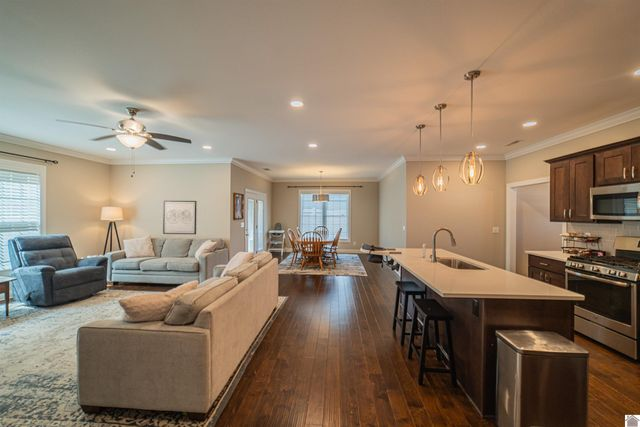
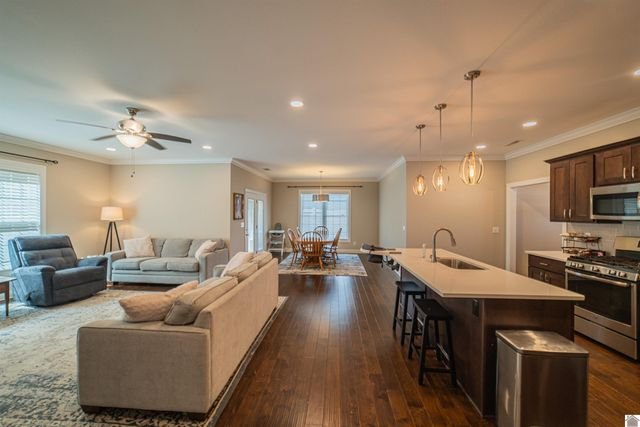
- wall art (179, 217)
